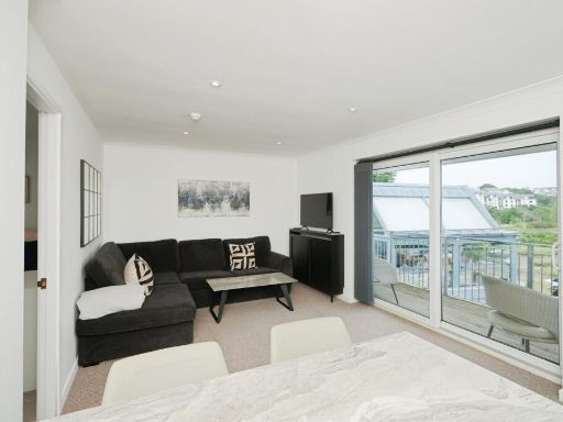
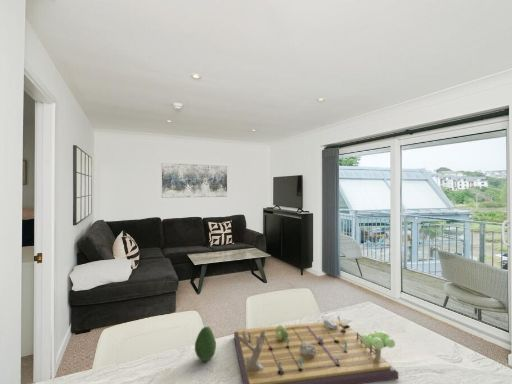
+ gameboard (304, 335)
+ fruit (205, 343)
